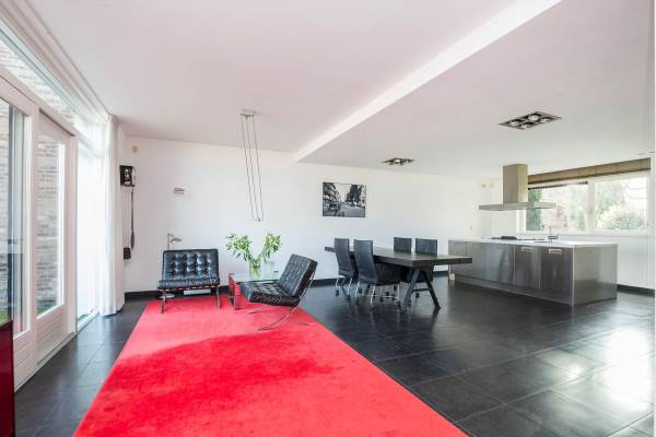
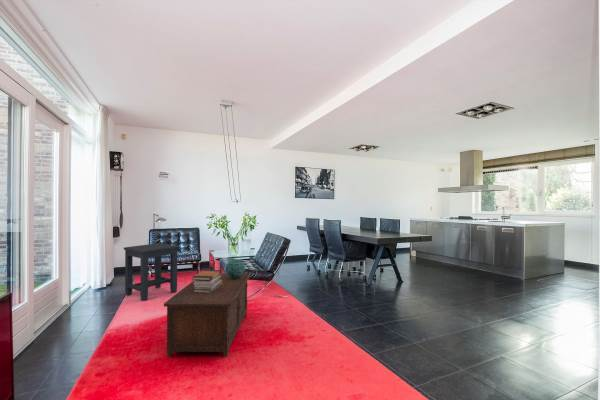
+ cabinet (214, 309)
+ side table (155, 270)
+ decorative sphere (235, 268)
+ book stack (207, 280)
